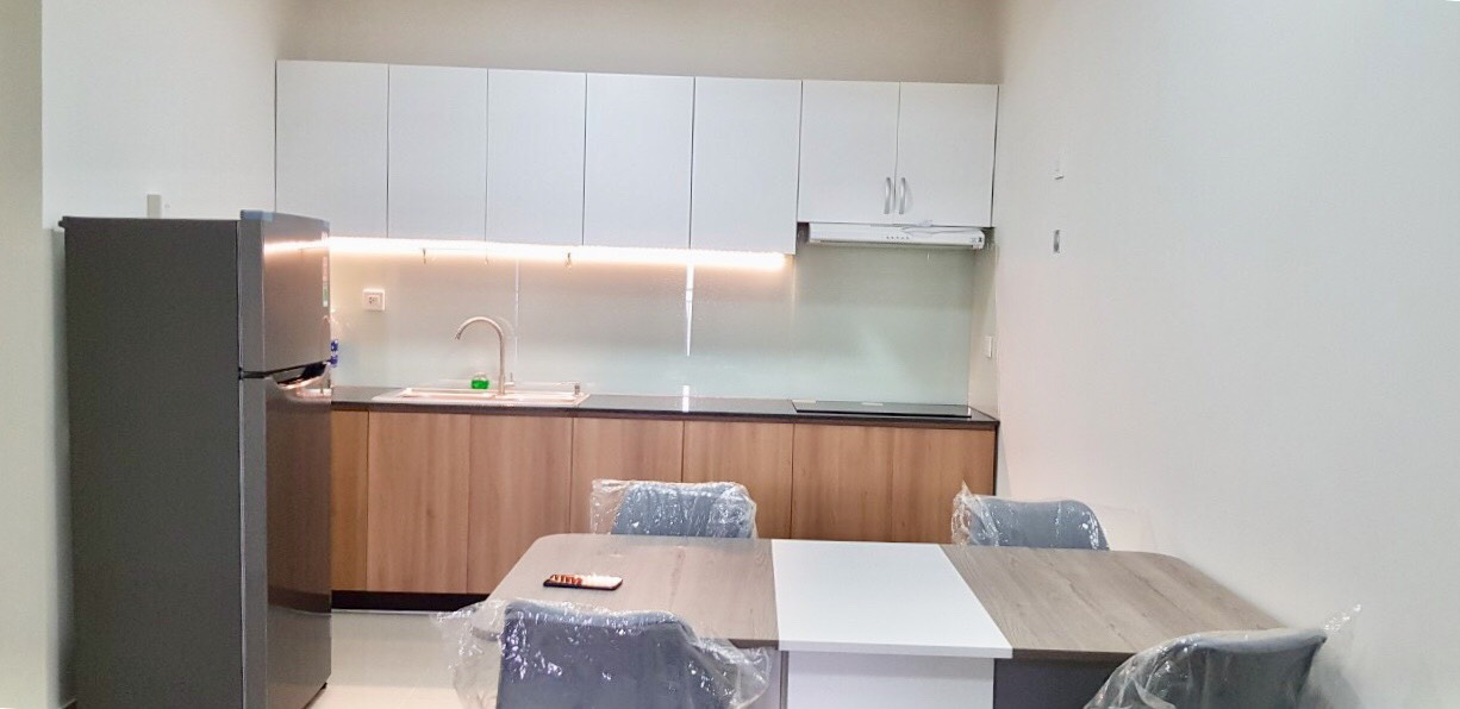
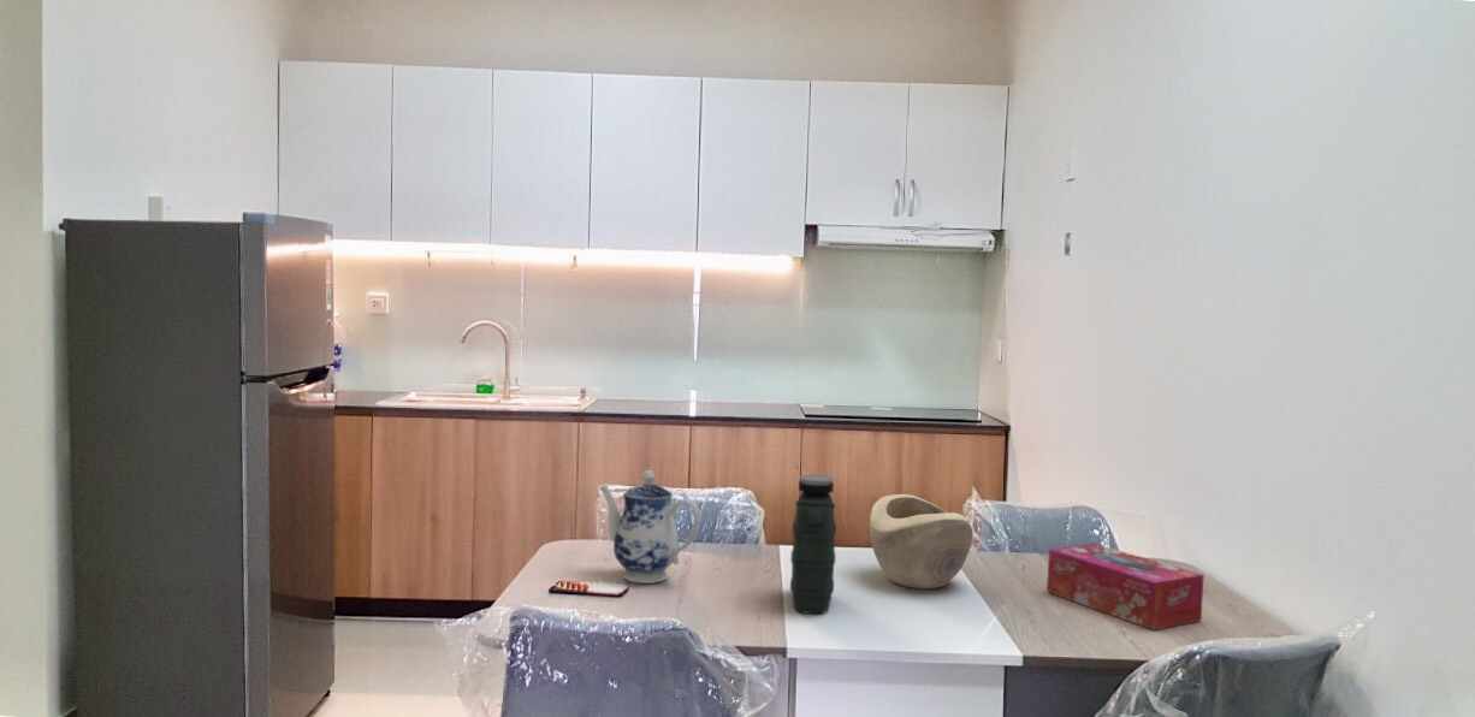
+ water jug (813, 541)
+ teapot (646, 523)
+ decorative bowl (919, 541)
+ tissue box (1121, 583)
